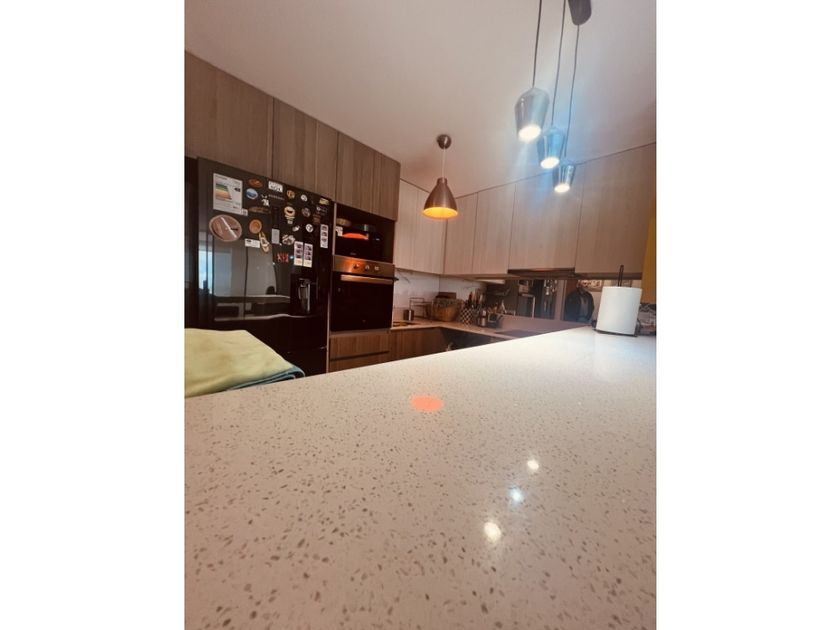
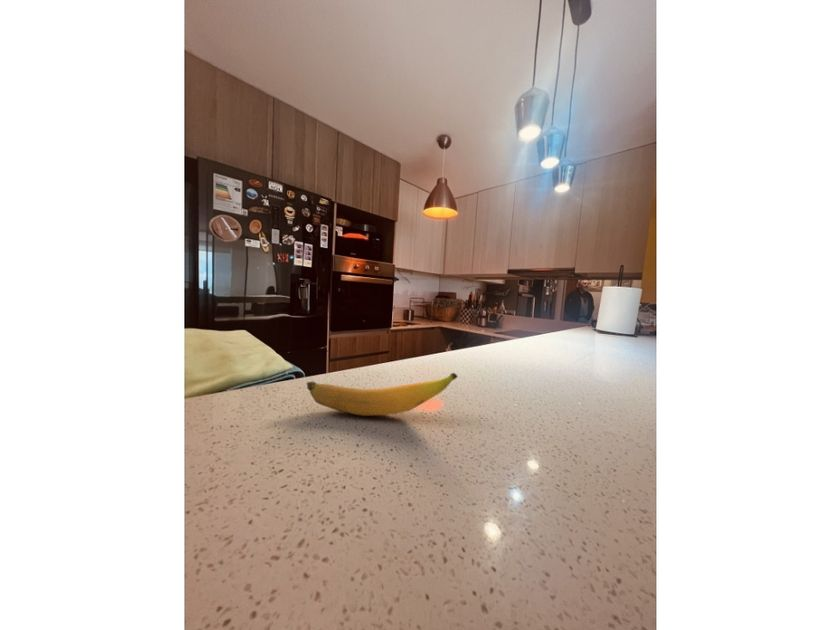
+ banana (380, 391)
